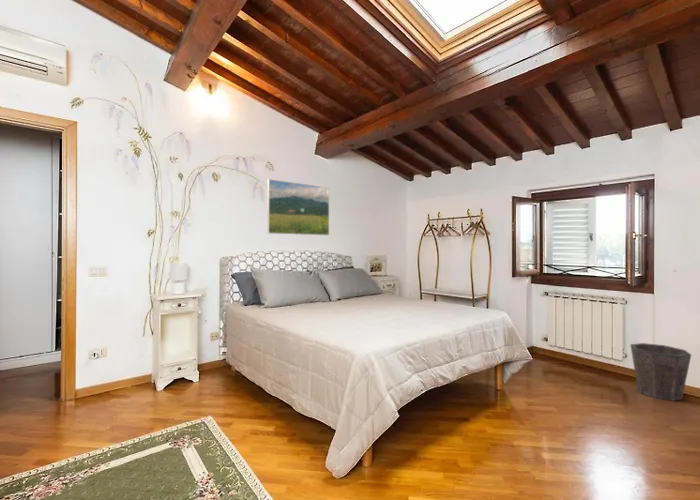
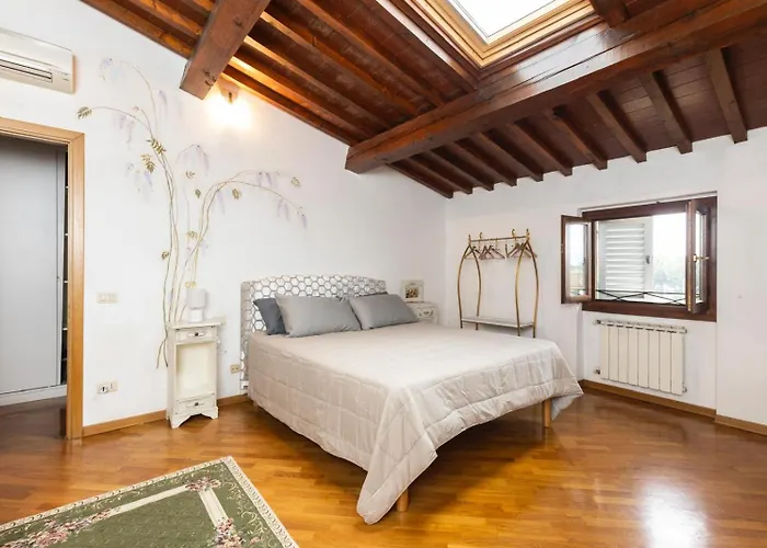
- waste bin (659, 371)
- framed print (300, 209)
